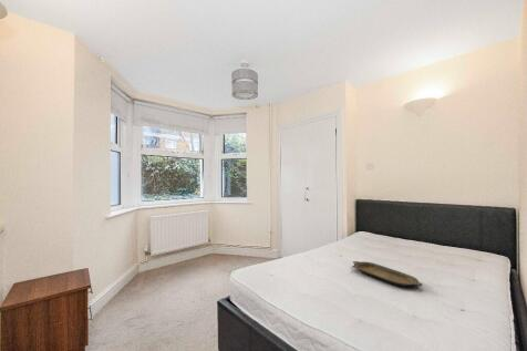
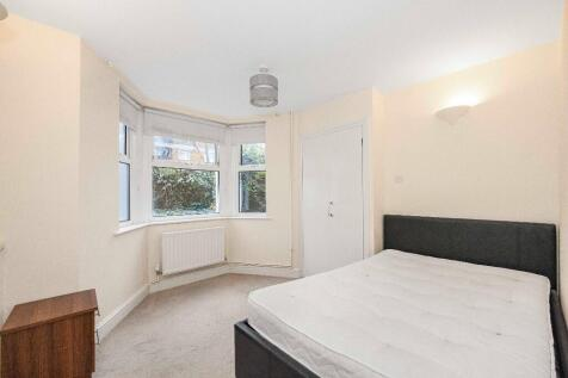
- serving tray (383, 273)
